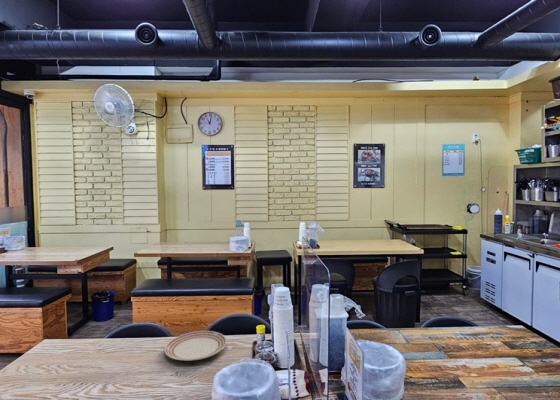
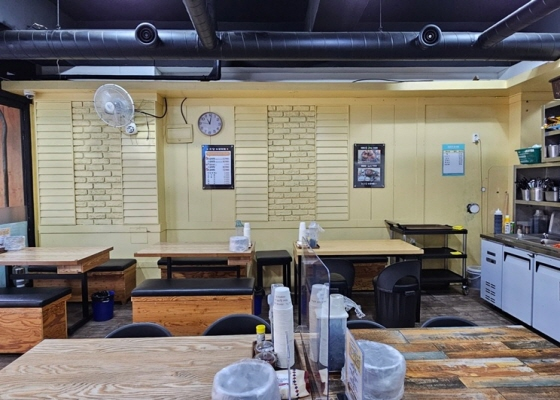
- dinner plate (196, 346)
